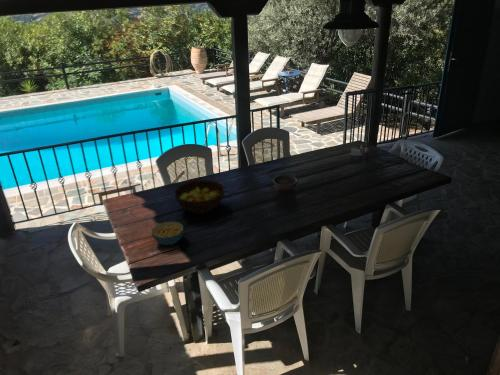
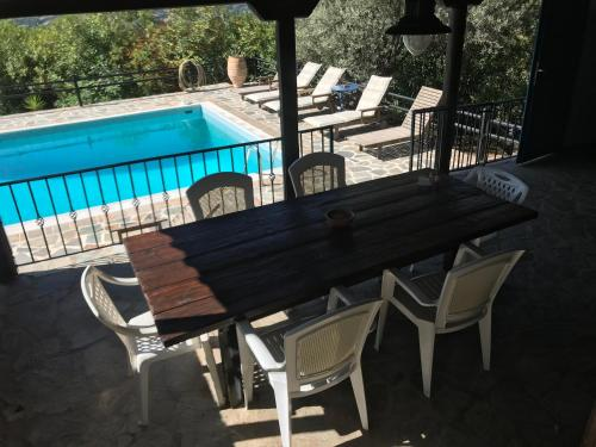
- cereal bowl (168, 235)
- fruit bowl (200, 200)
